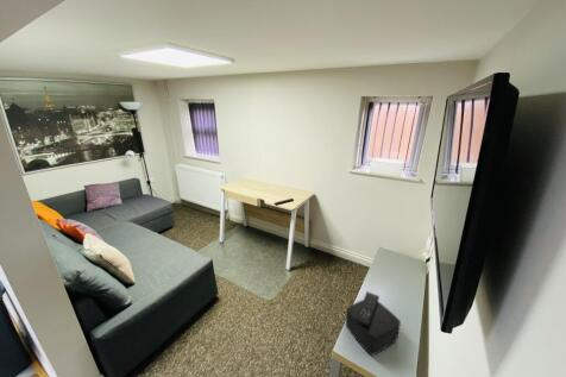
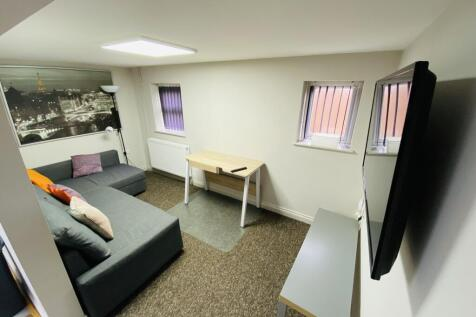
- speaker (370, 320)
